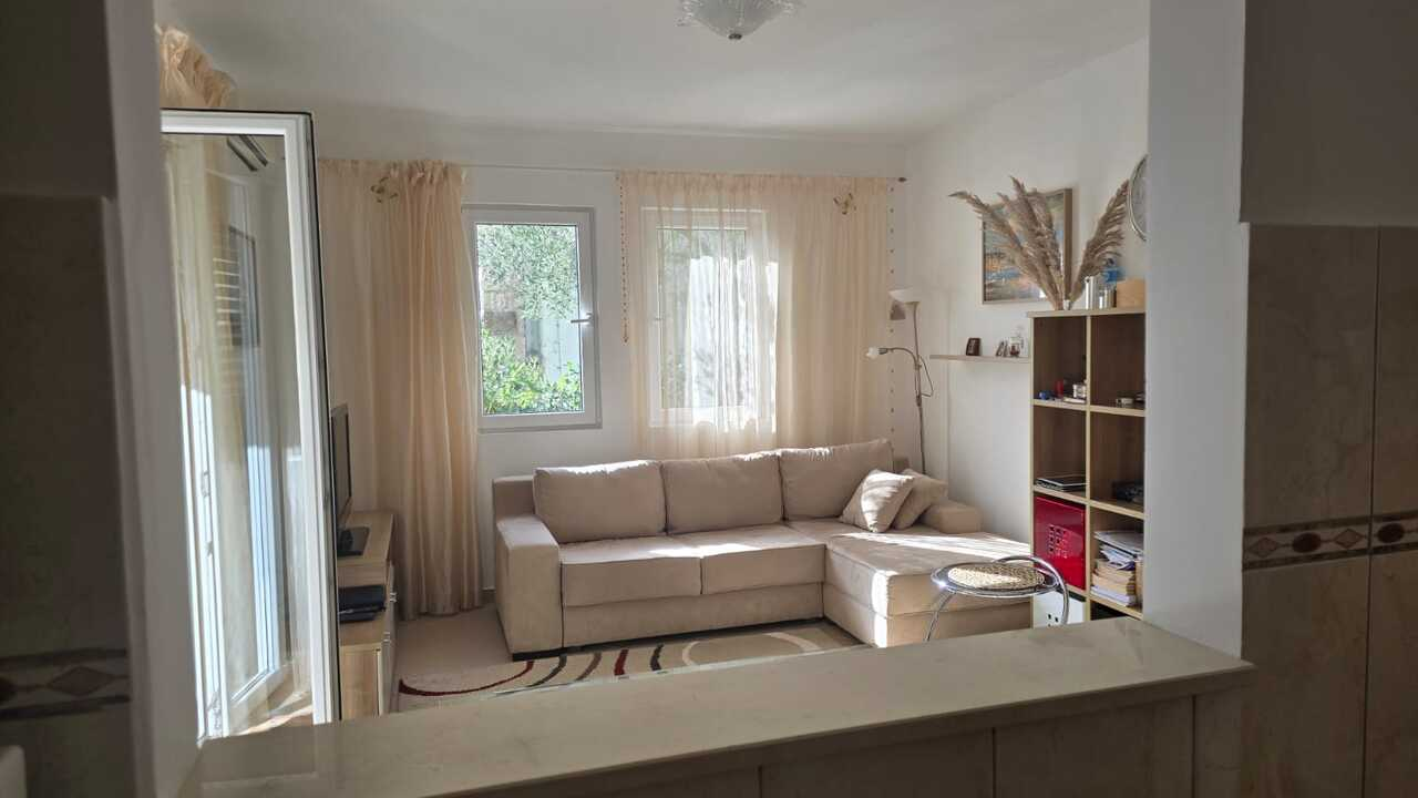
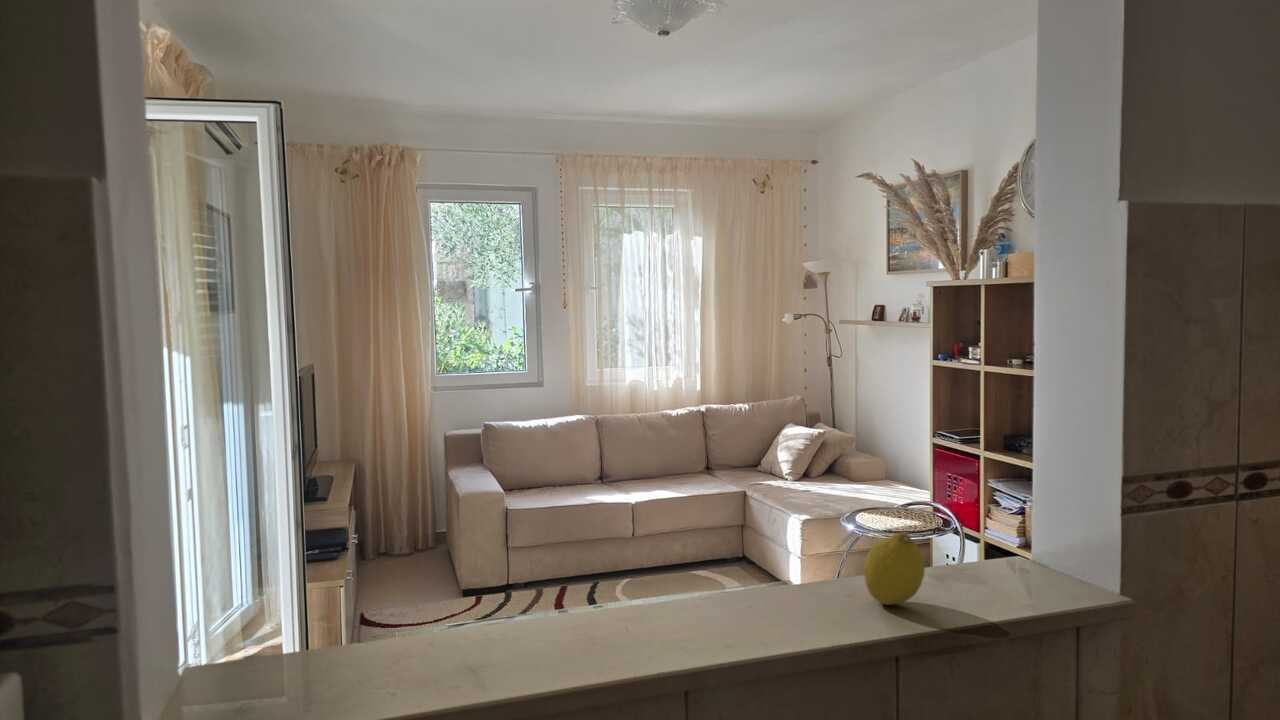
+ fruit (893, 567)
